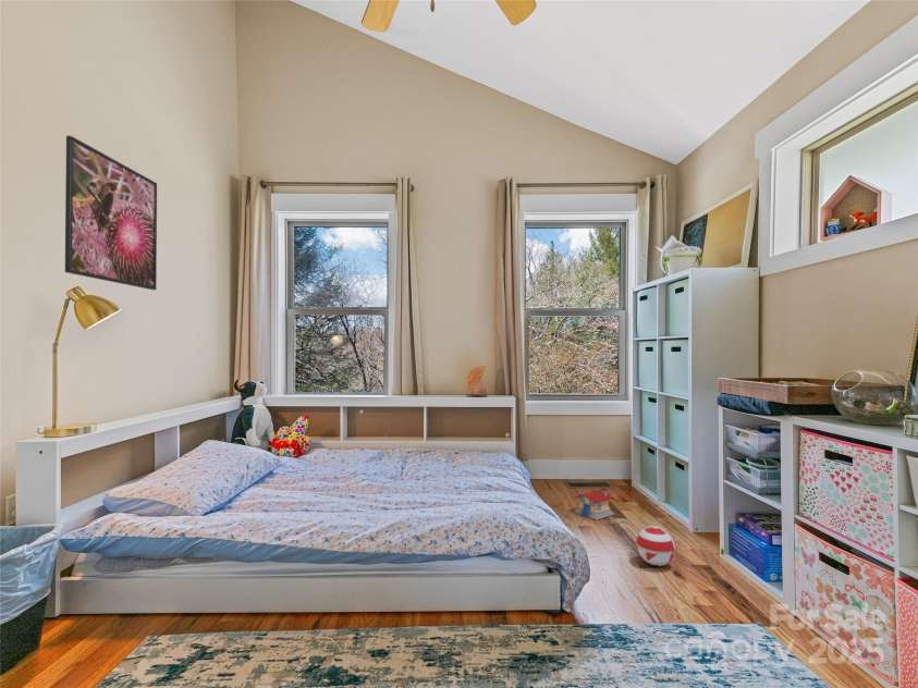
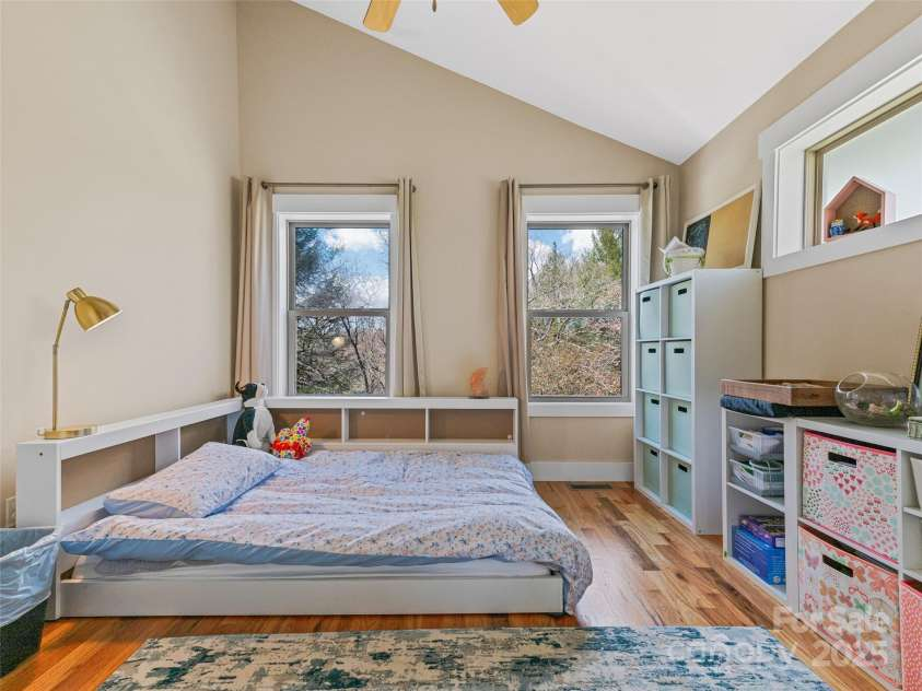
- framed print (117, 222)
- ball (656, 545)
- toy house (593, 501)
